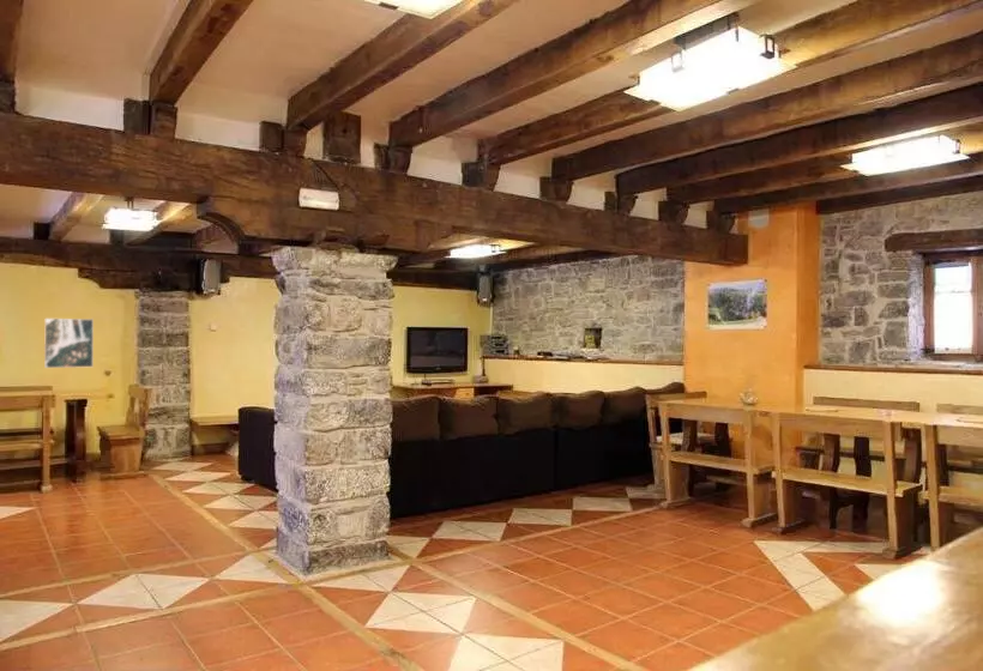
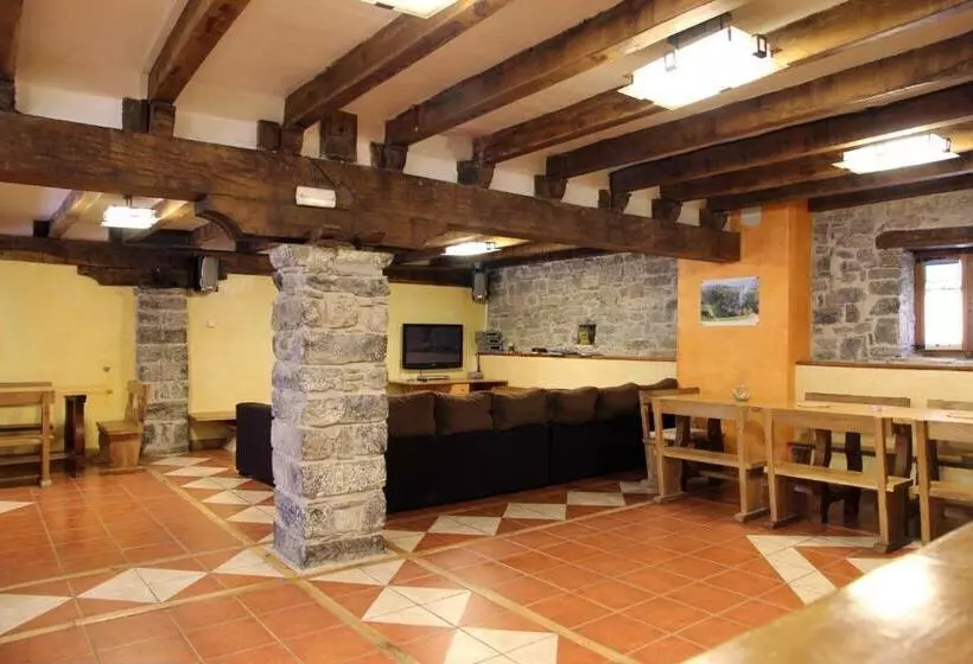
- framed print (68, 343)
